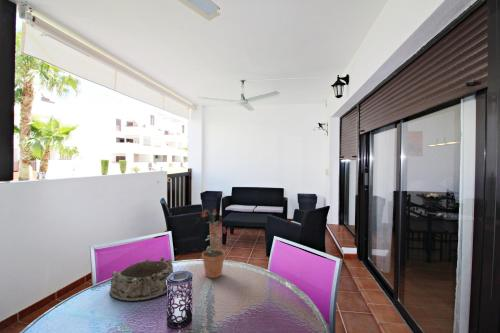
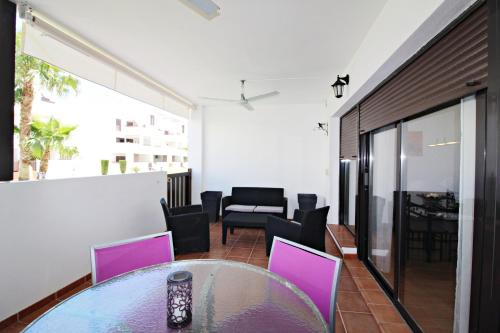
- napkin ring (145, 277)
- potted plant (214, 242)
